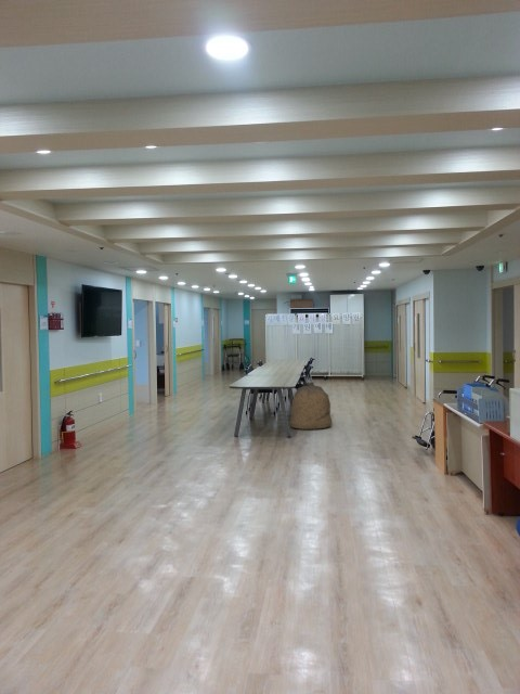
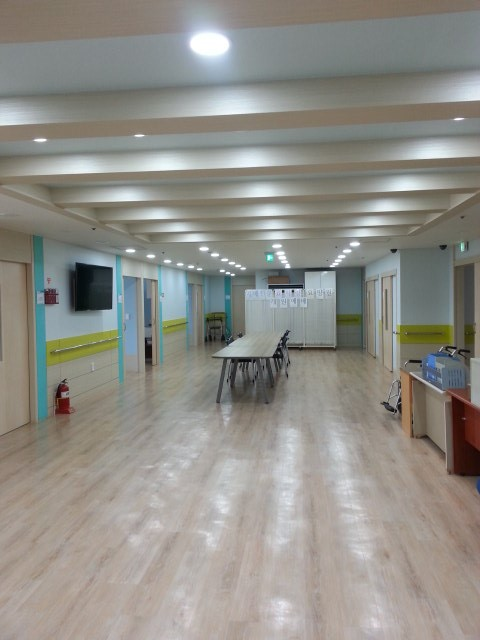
- bag (311, 404)
